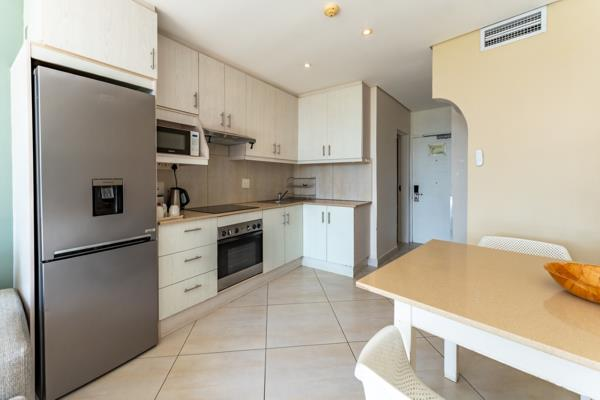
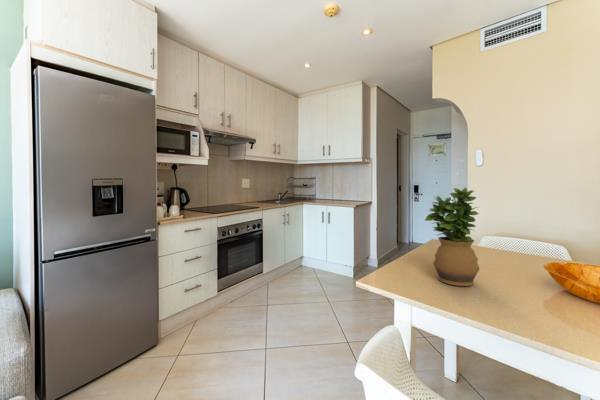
+ potted plant (453, 233)
